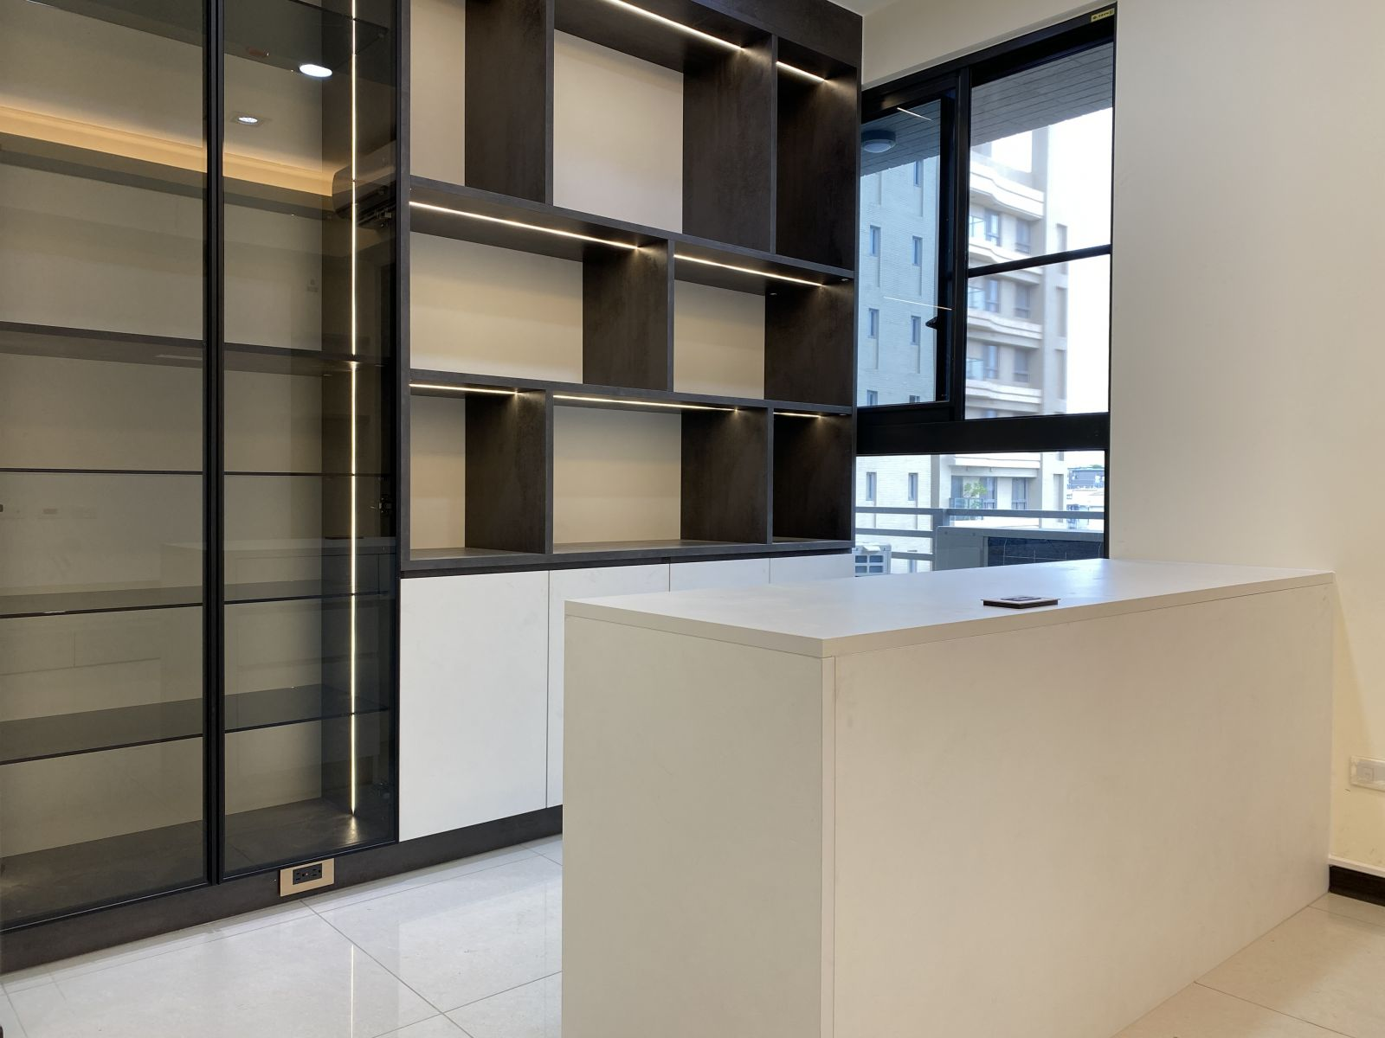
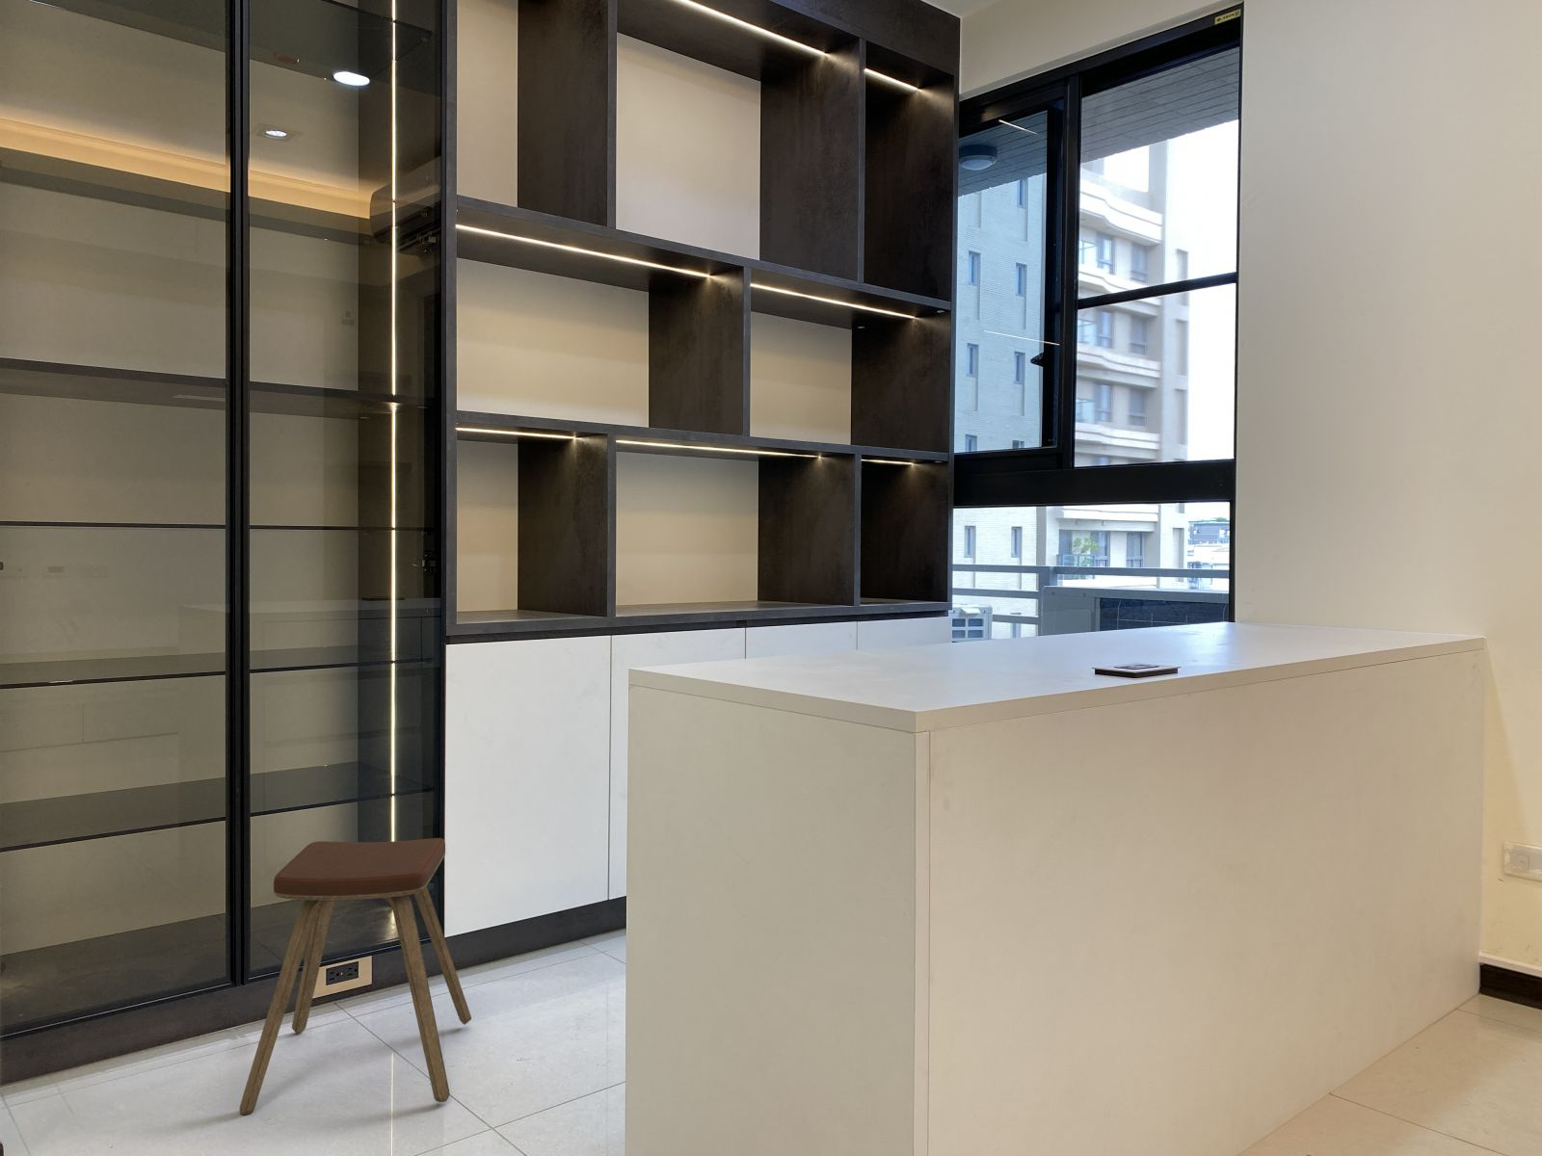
+ music stool (402, 952)
